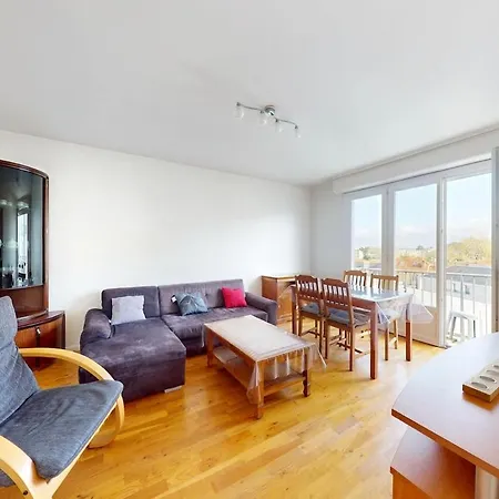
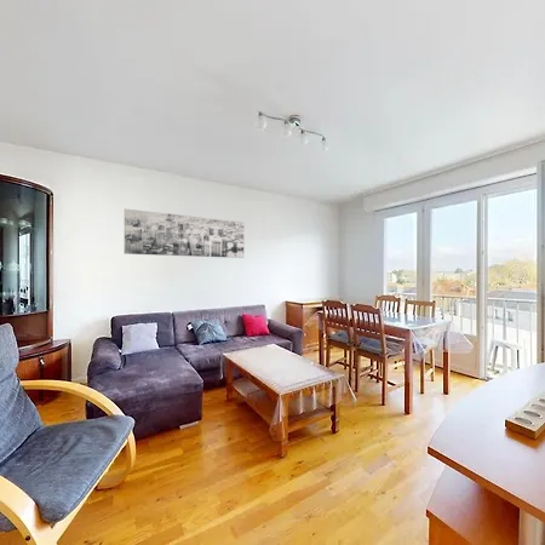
+ wall art (190, 236)
